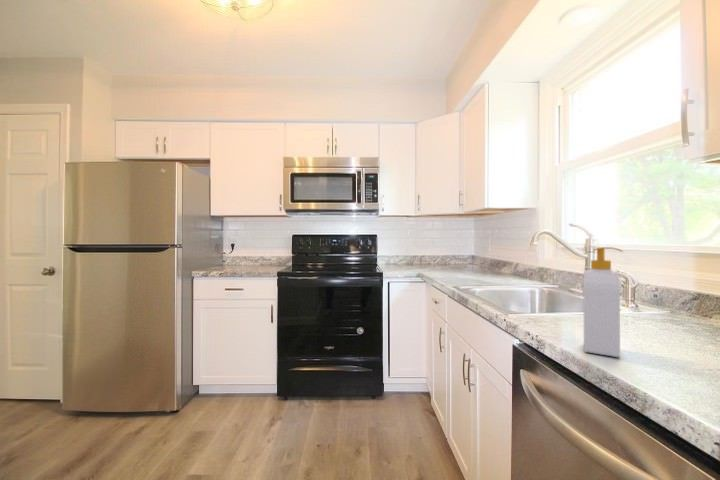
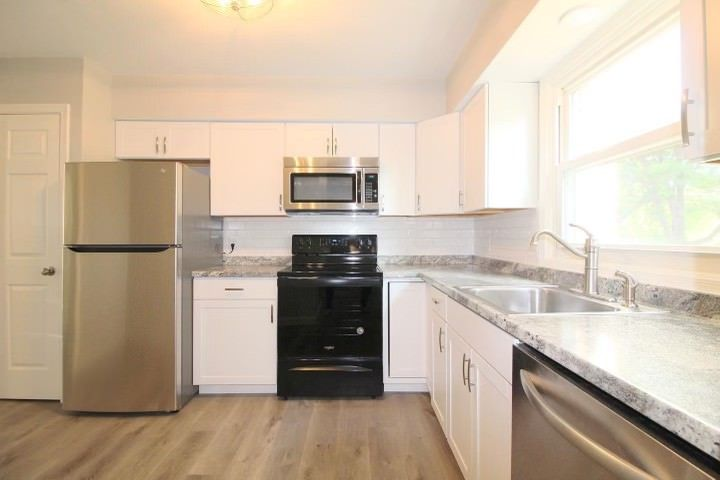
- soap bottle (603, 298)
